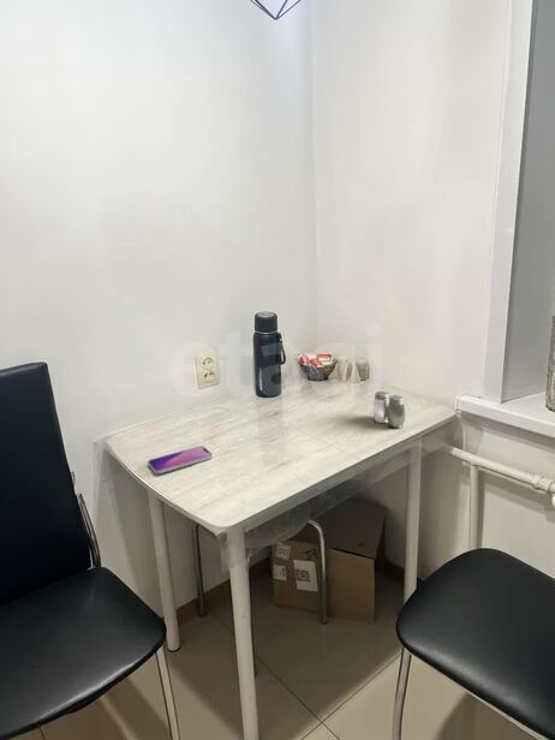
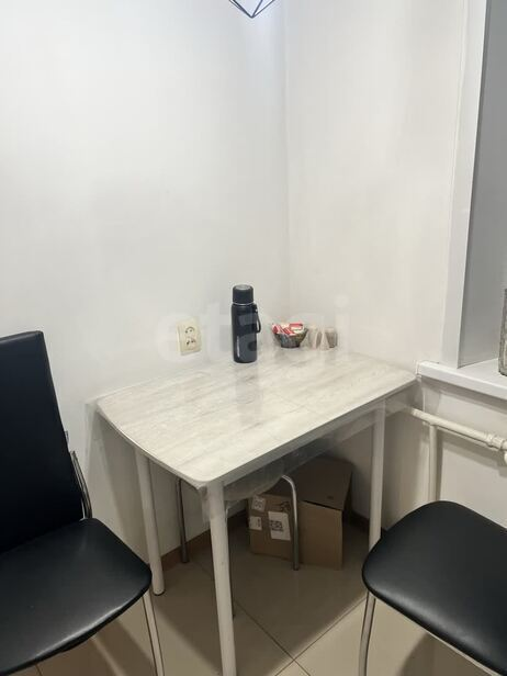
- smartphone (180, 459)
- salt and pepper shaker (388, 408)
